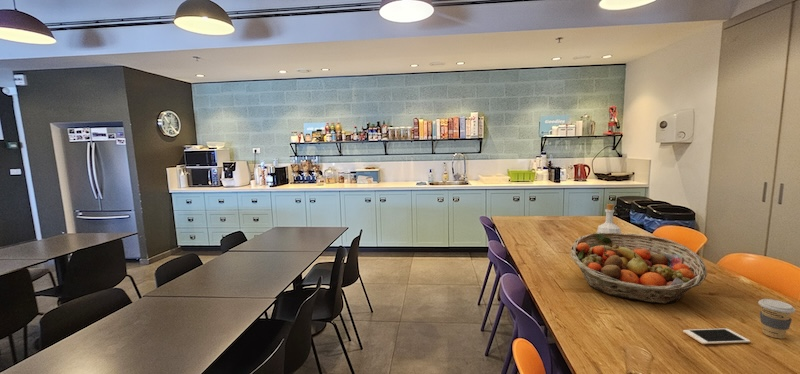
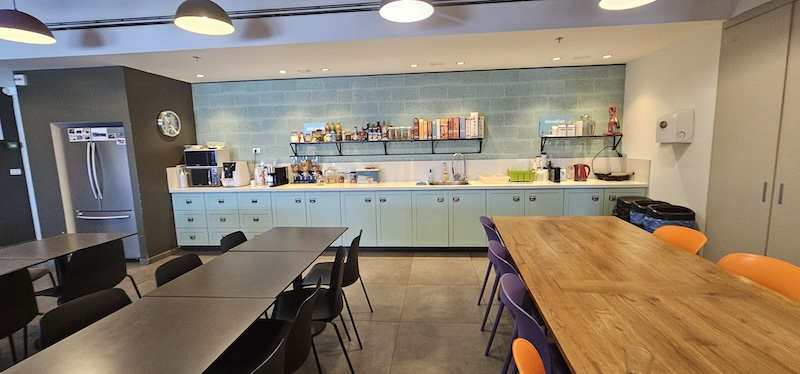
- coffee cup (775, 319)
- bottle (609, 223)
- cell phone (715, 336)
- fruit basket (631, 264)
